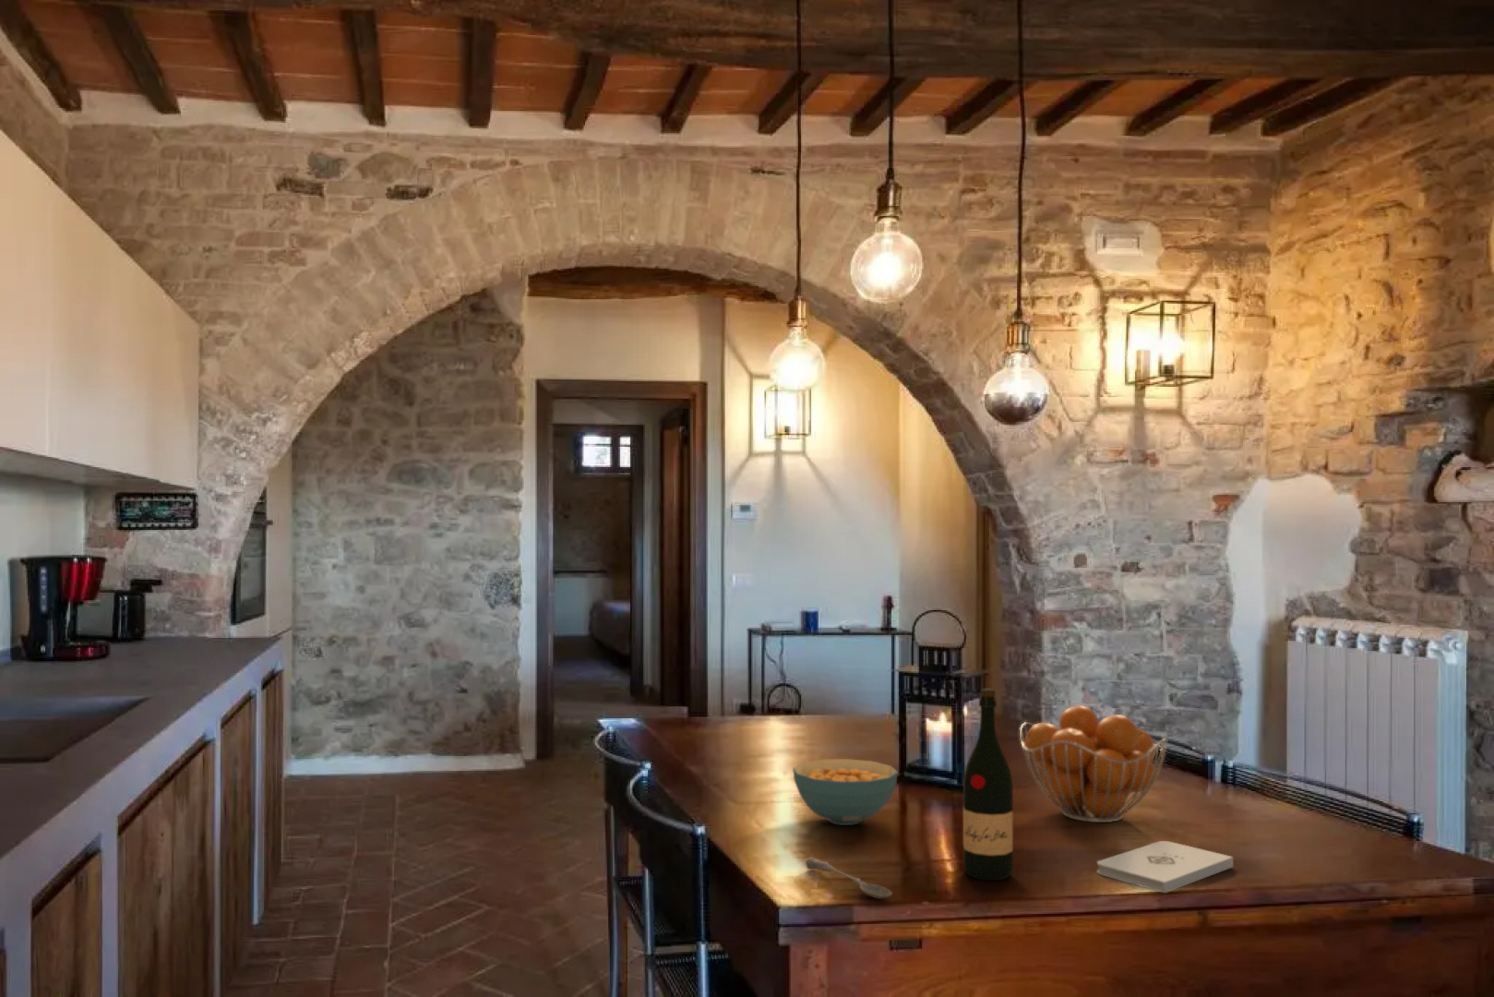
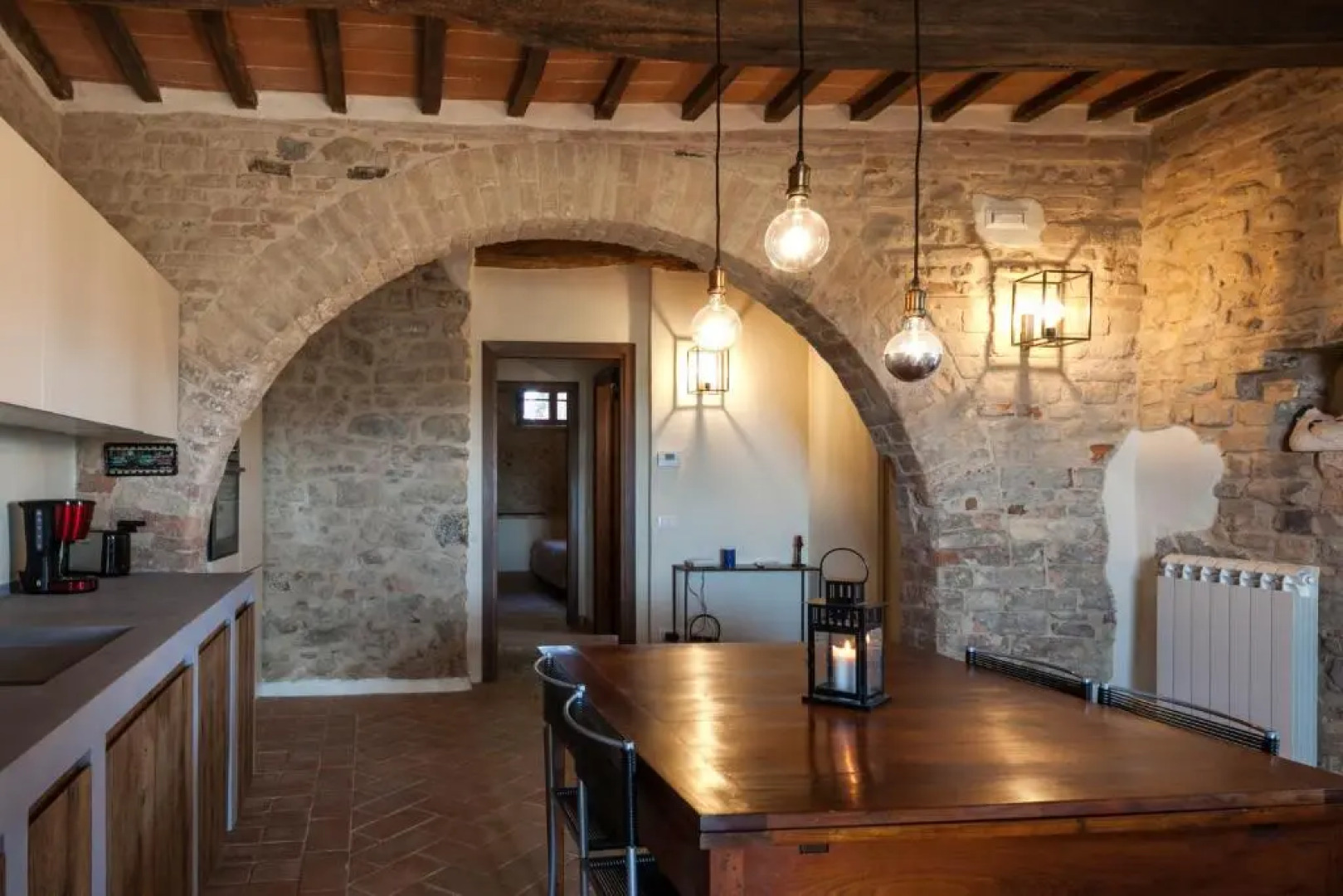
- fruit basket (1091, 761)
- notepad (1164, 865)
- soupspoon (848, 877)
- cereal bowl (844, 794)
- wine bottle (988, 781)
